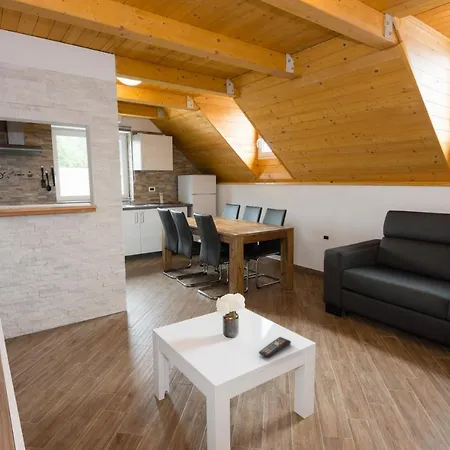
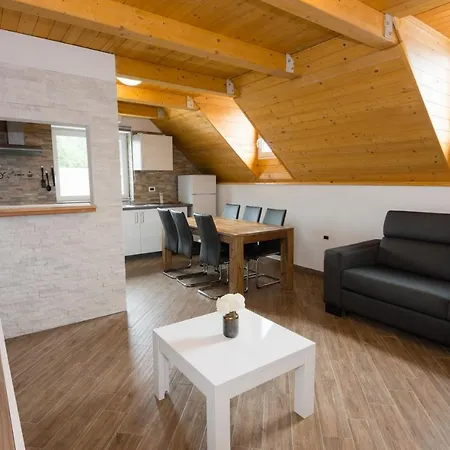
- remote control (275, 346)
